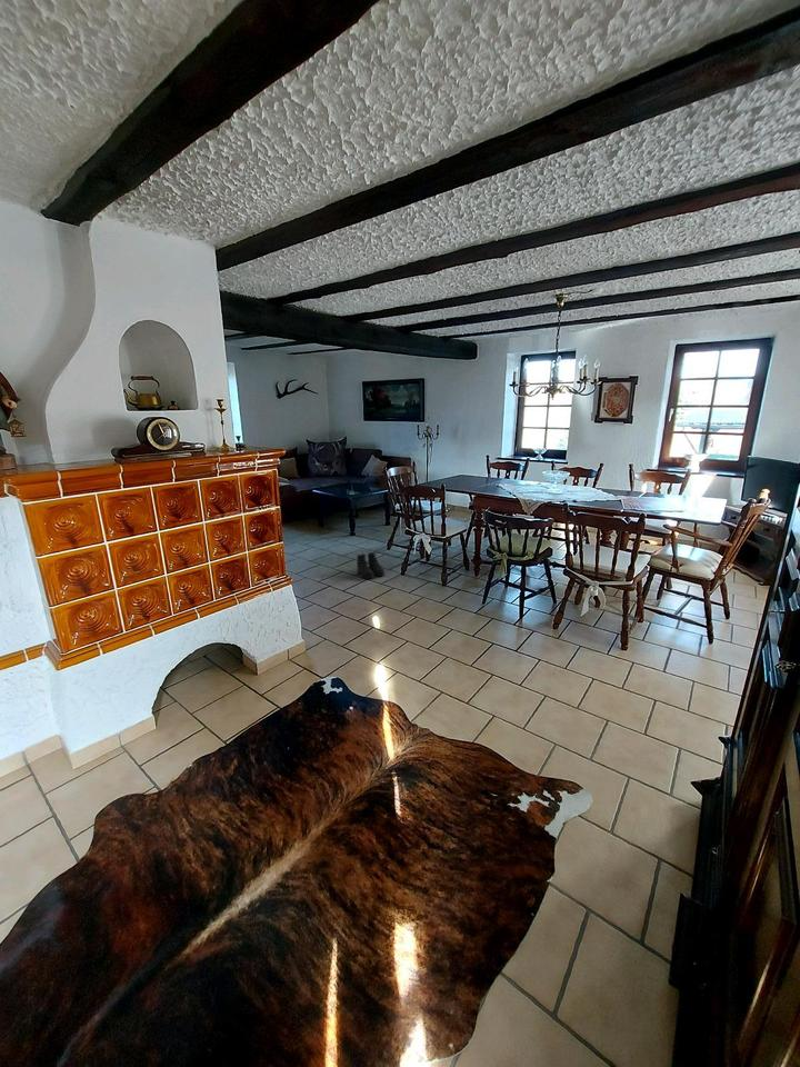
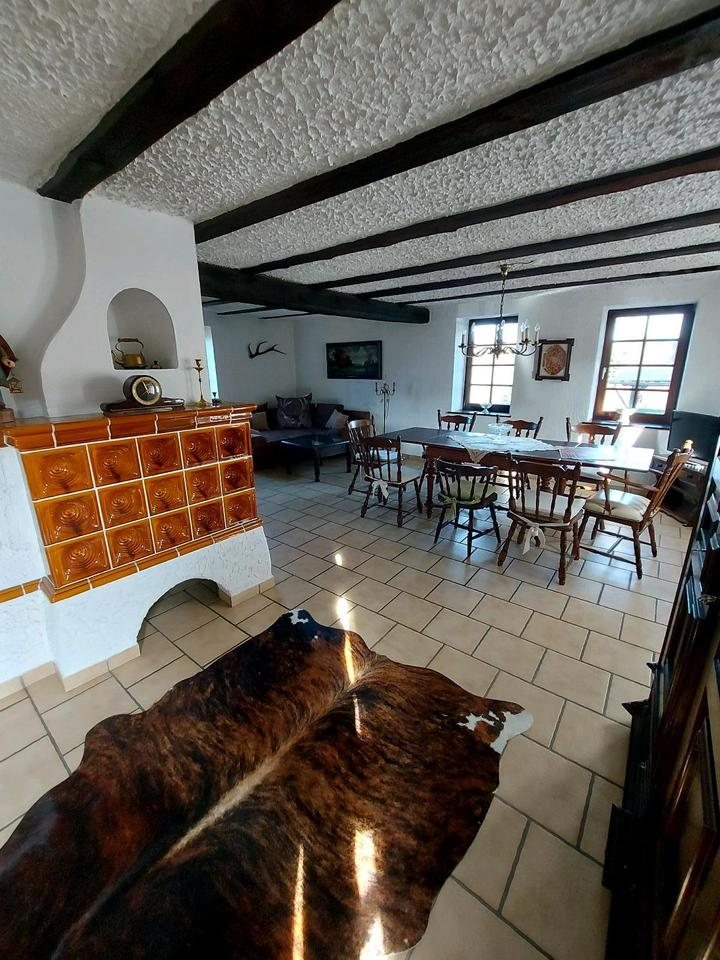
- boots (370, 564)
